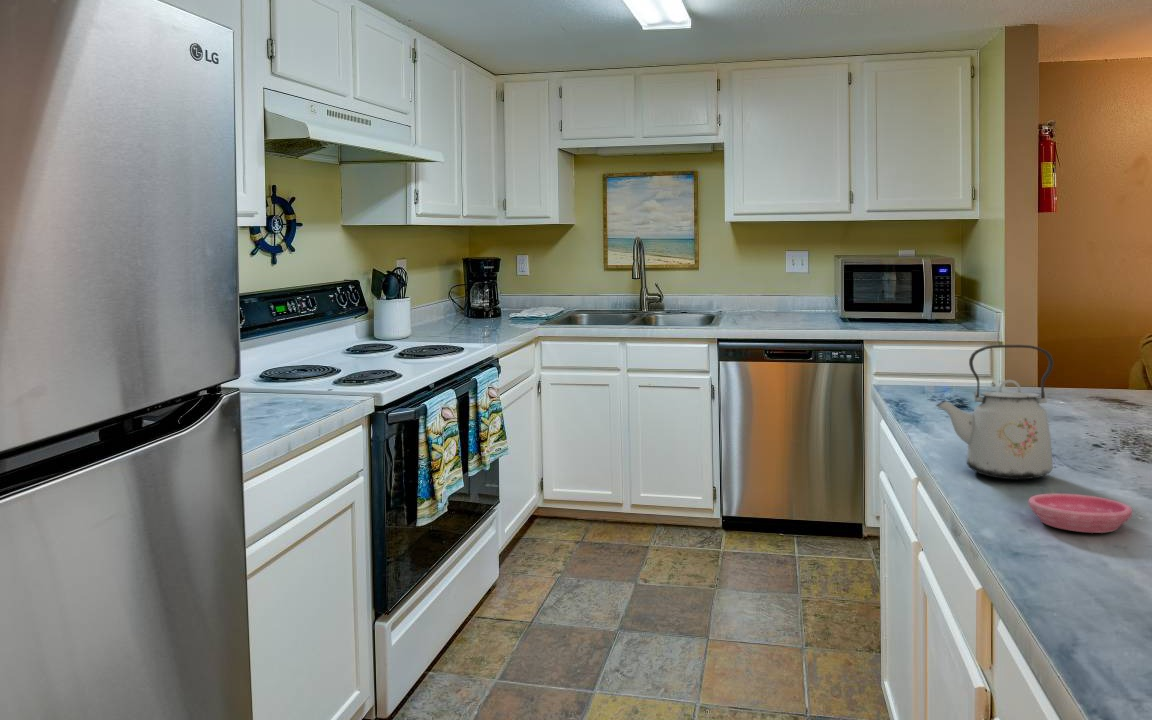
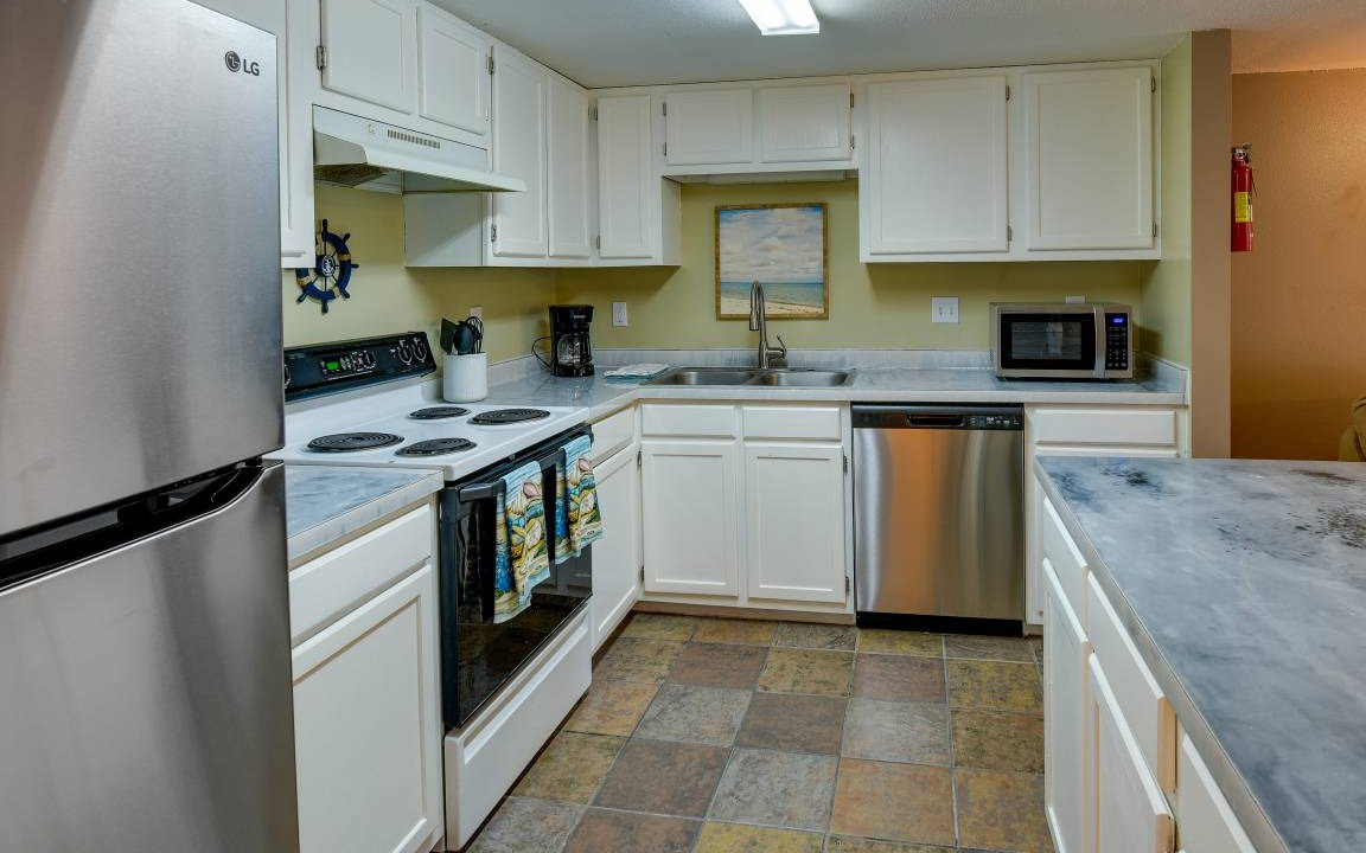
- kettle (993, 409)
- saucer (1078, 513)
